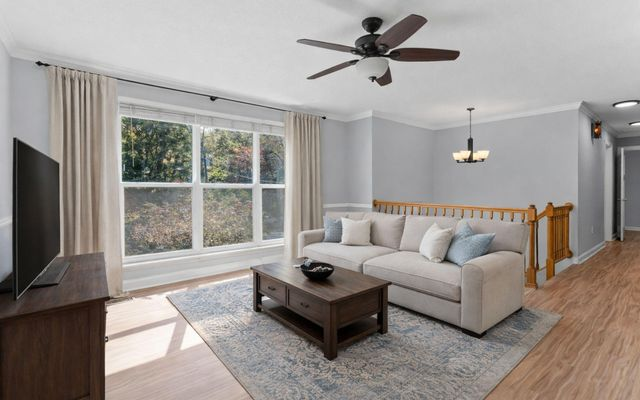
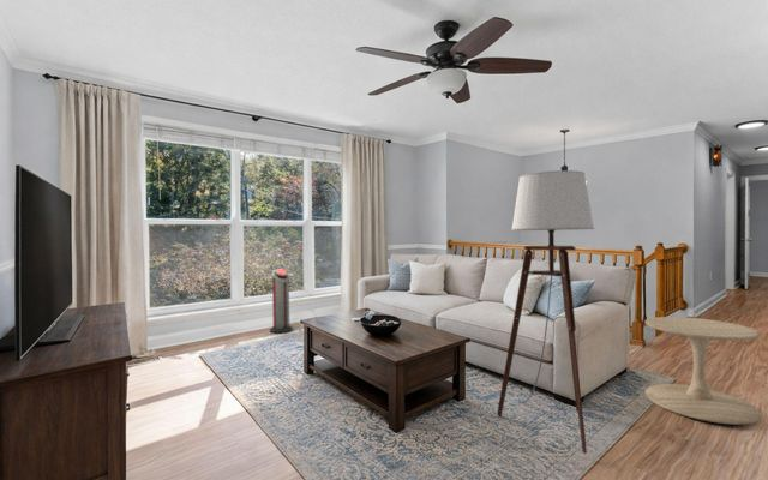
+ side table (698, 364)
+ air purifier (281, 299)
+ floor lamp (548, 298)
